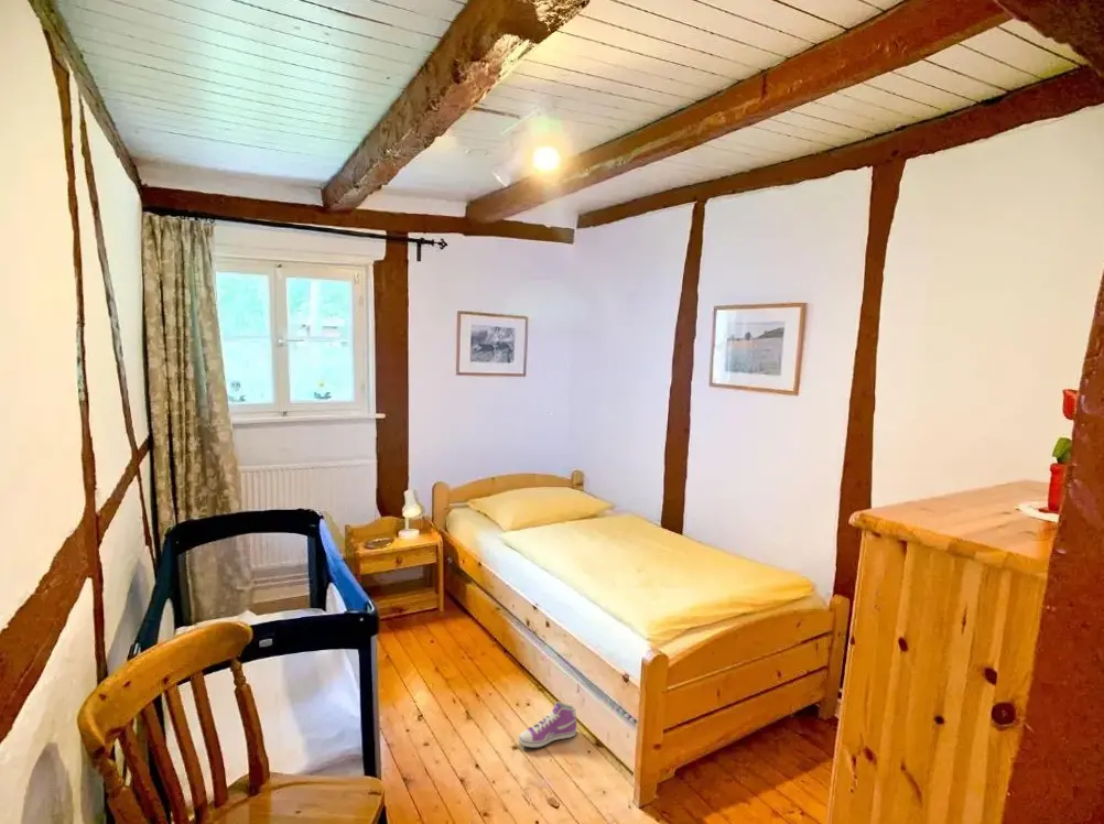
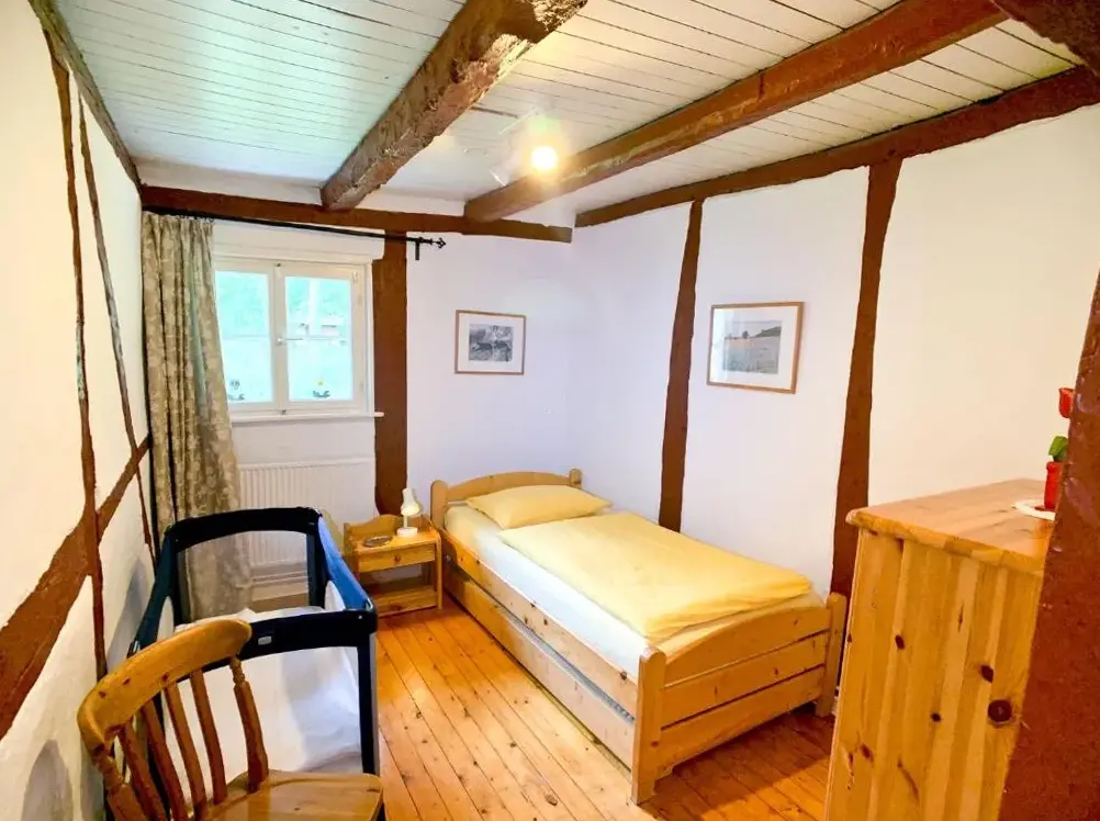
- sneaker (548, 720)
